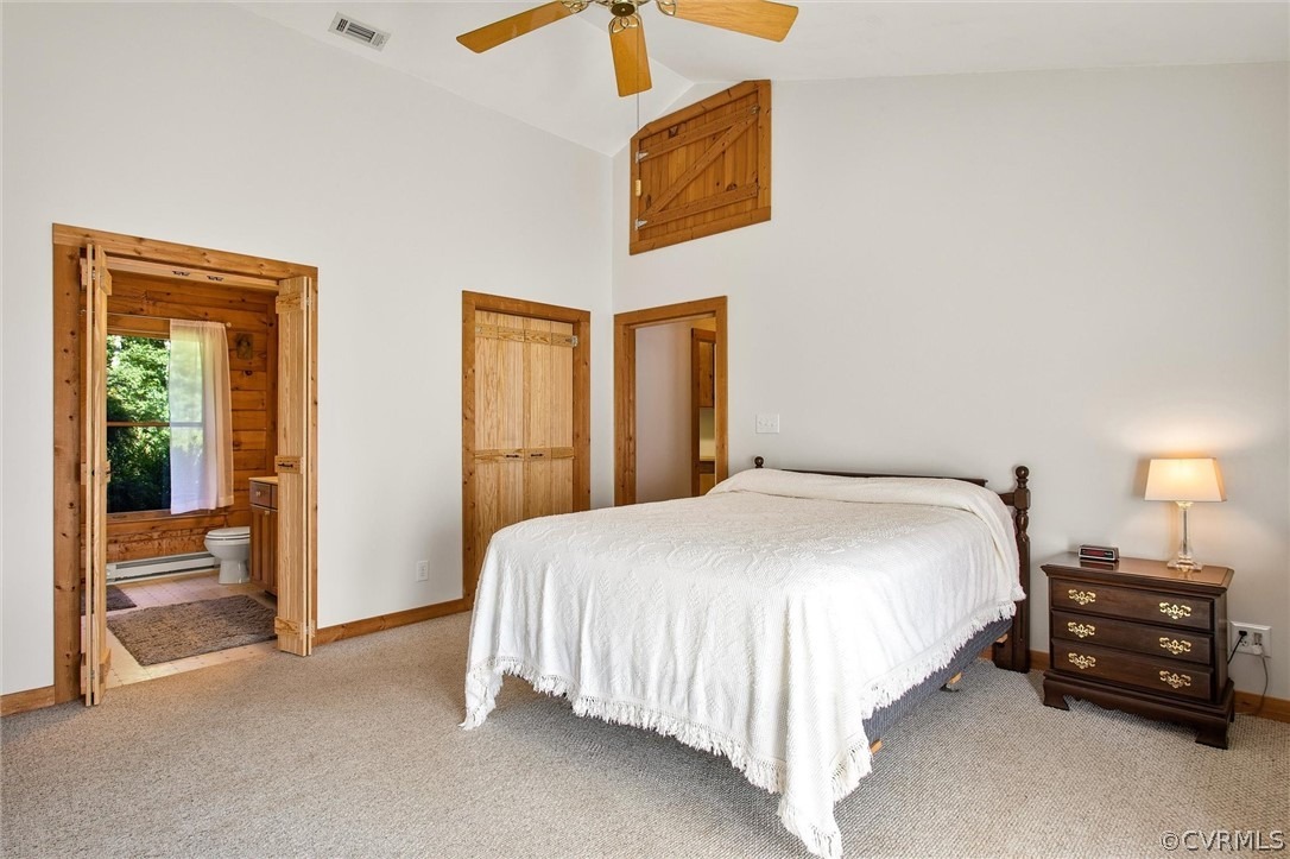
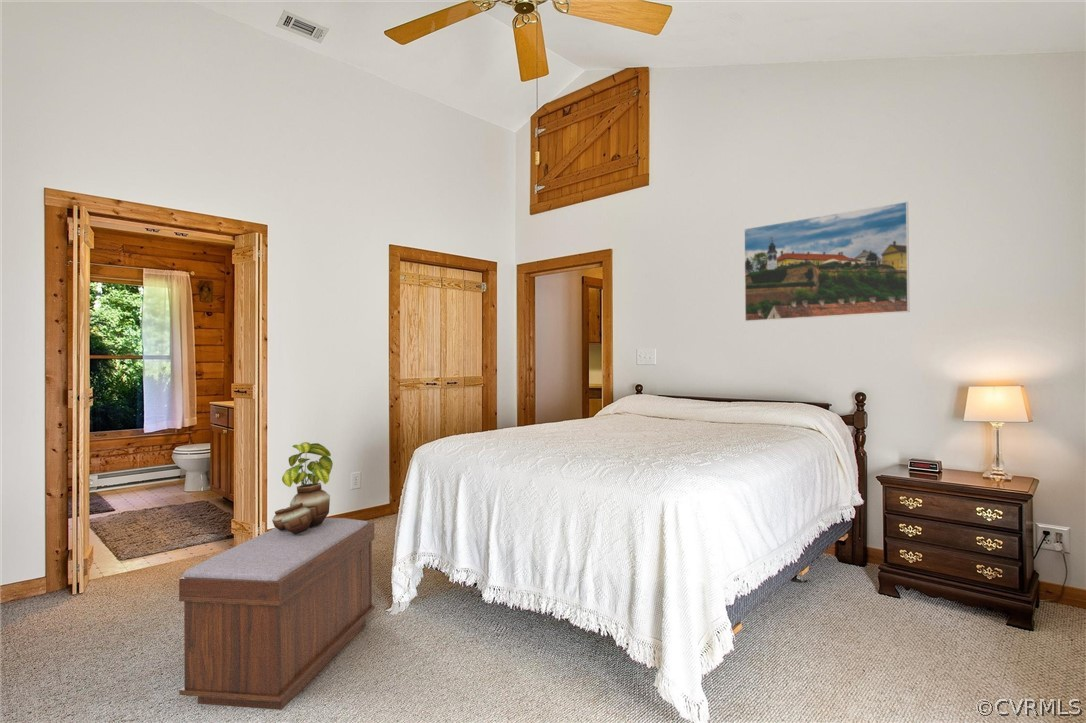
+ bench (290, 598)
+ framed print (819, 266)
+ potted plant (303, 484)
